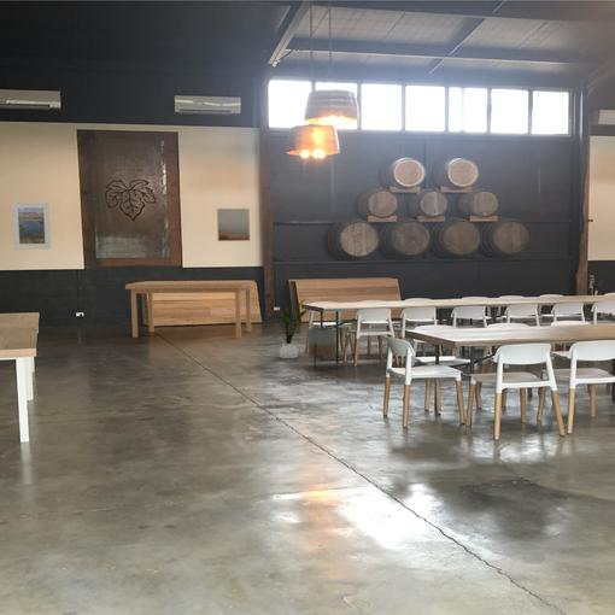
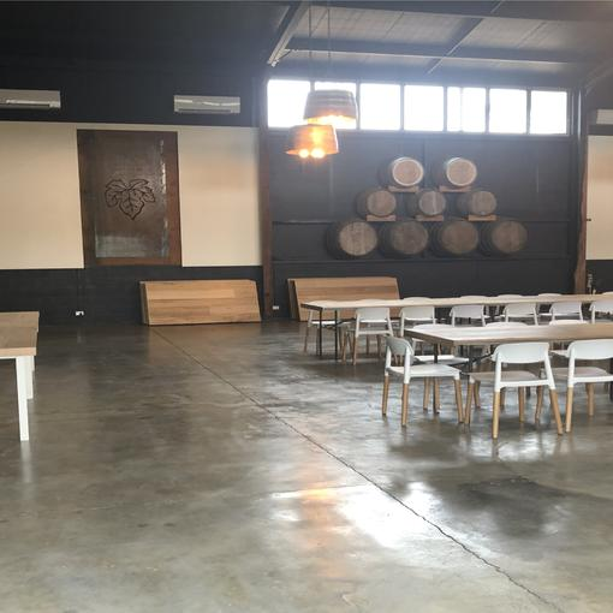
- house plant (291, 328)
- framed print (31, 226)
- planter (322, 347)
- desk (194, 292)
- wall art (233, 224)
